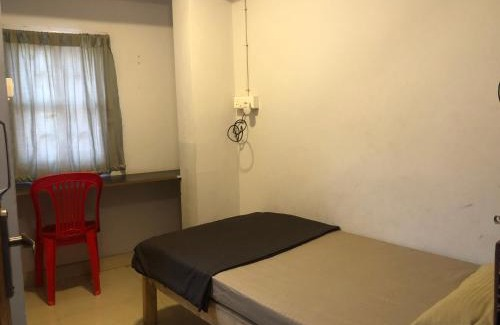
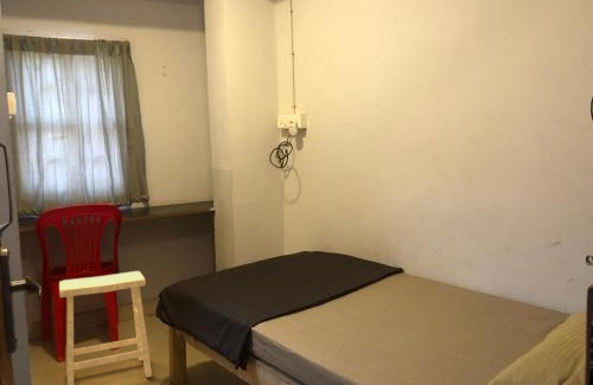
+ stool (108, 342)
